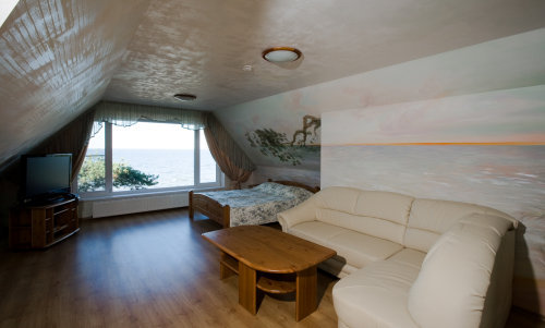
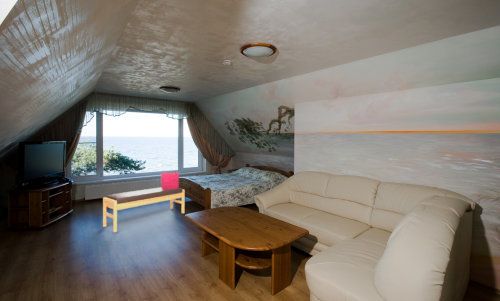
+ storage bin (169, 180)
+ bench (147, 203)
